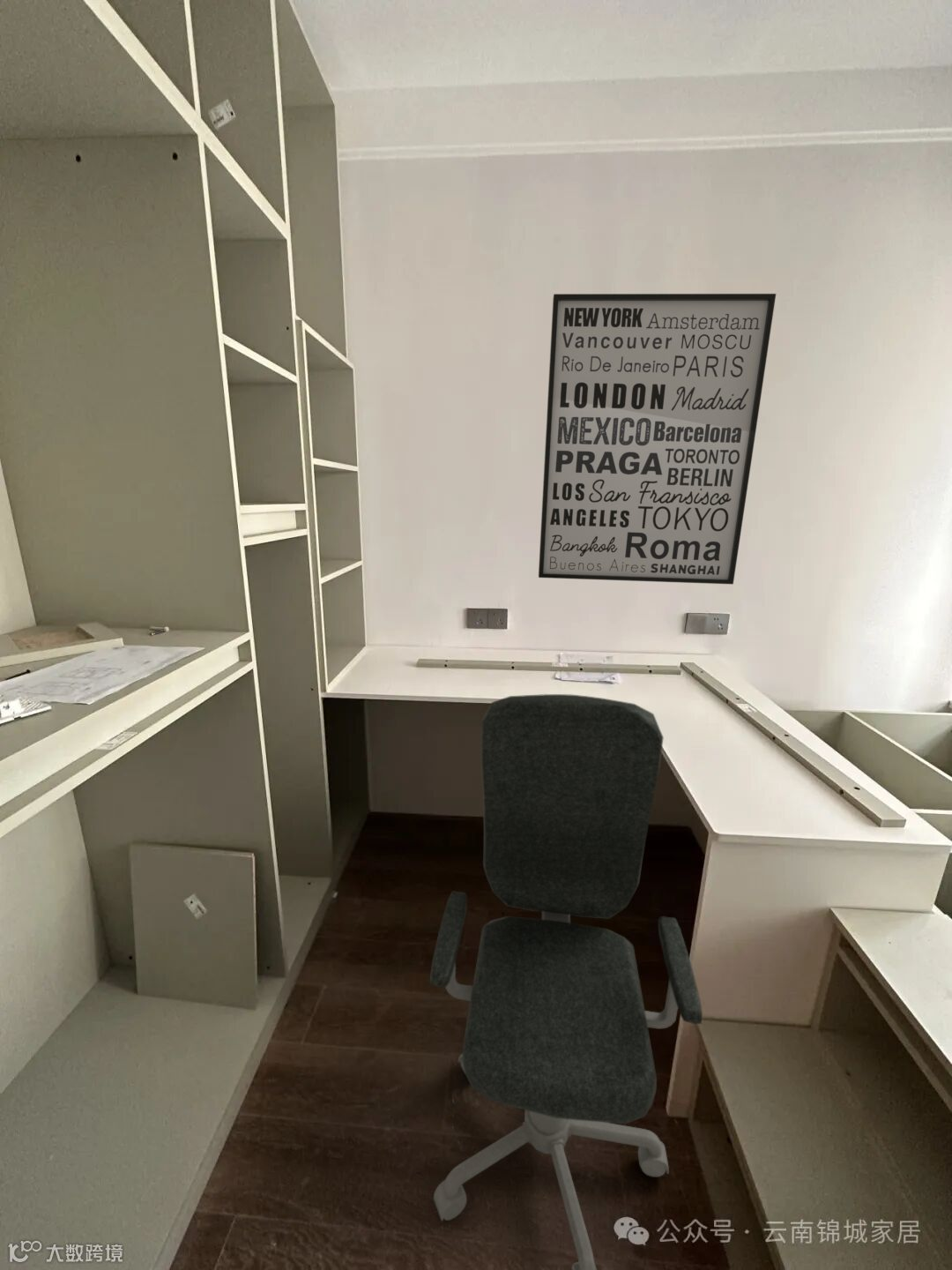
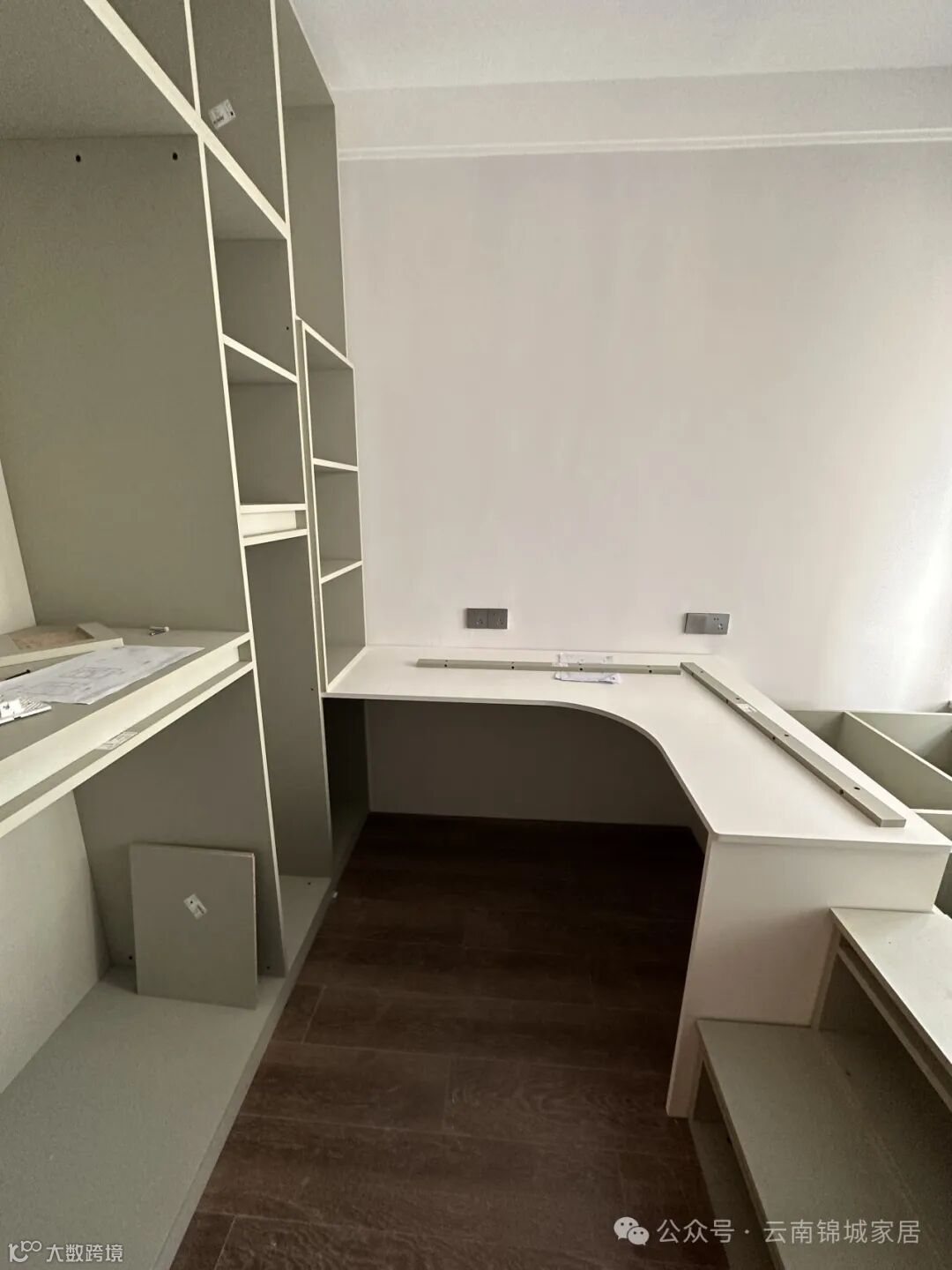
- wall art (646, 447)
- office chair (562, 962)
